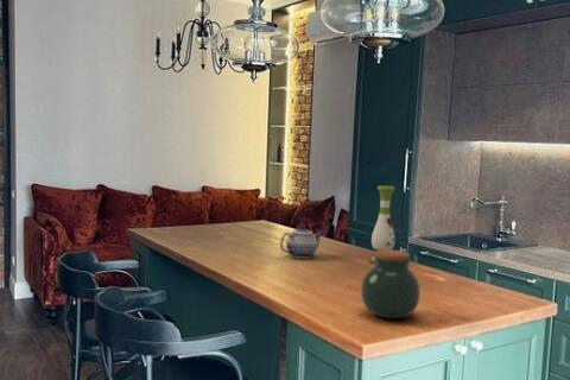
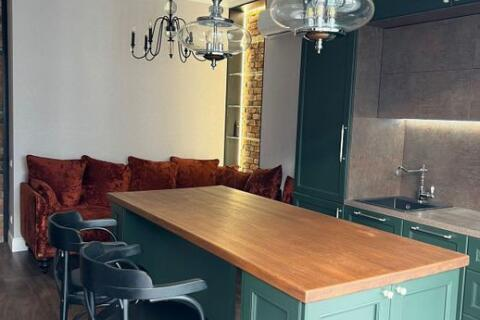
- vase (384, 223)
- teapot (302, 240)
- jar (391, 284)
